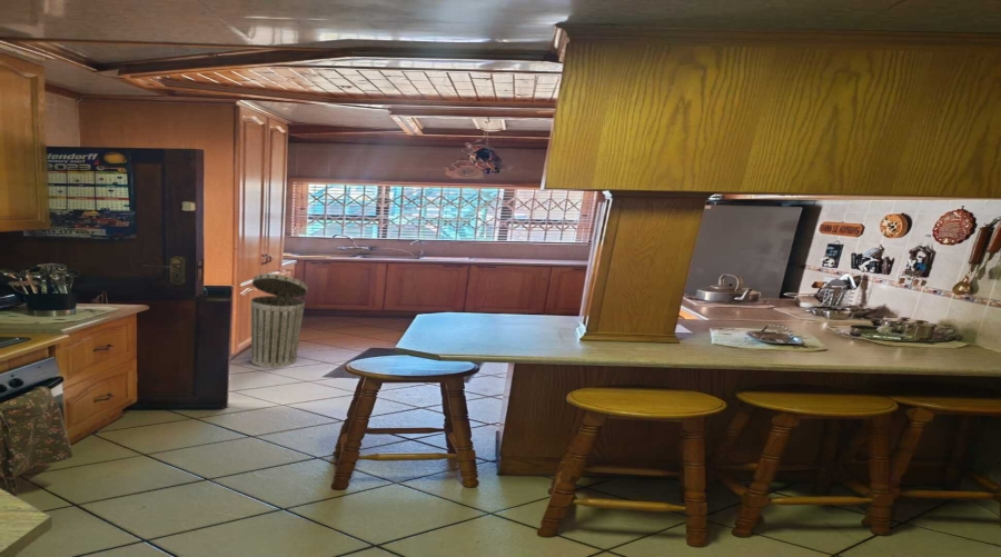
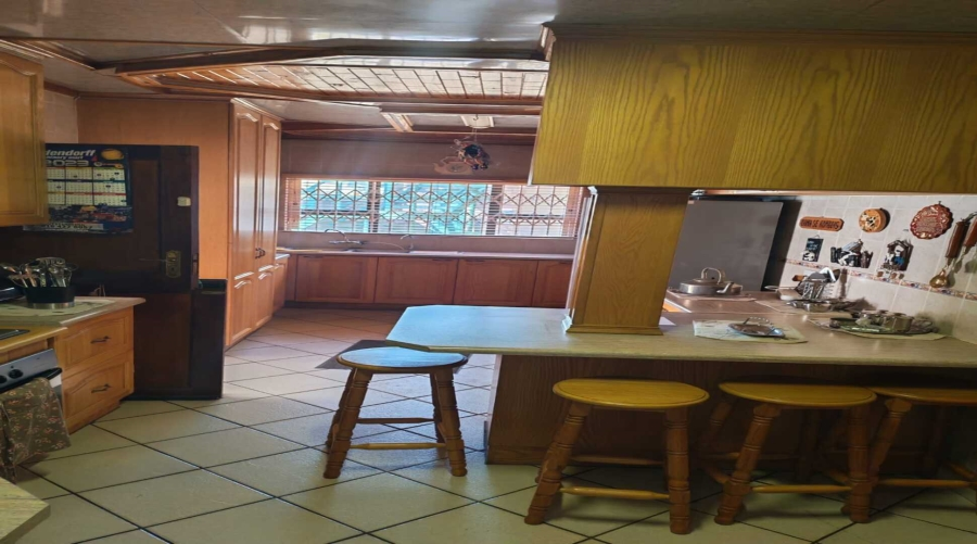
- trash can (277, 316)
